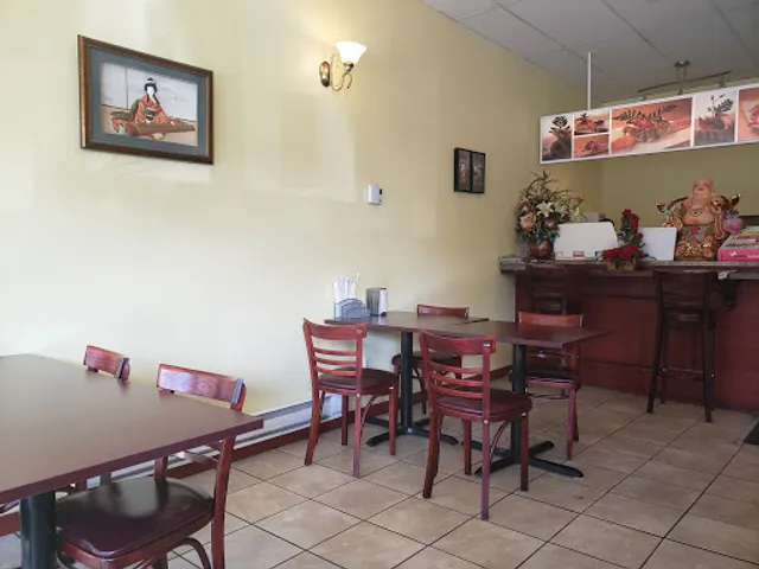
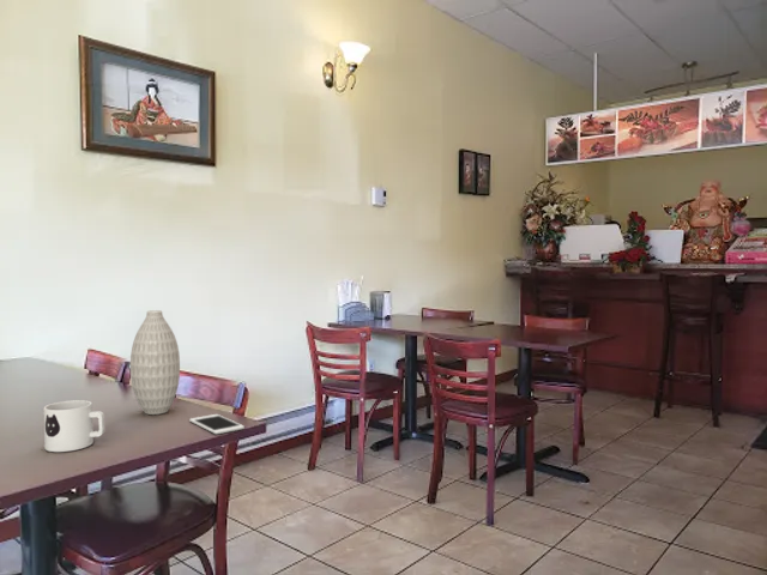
+ vase (155, 361)
+ cell phone (216, 423)
+ mug (74, 424)
